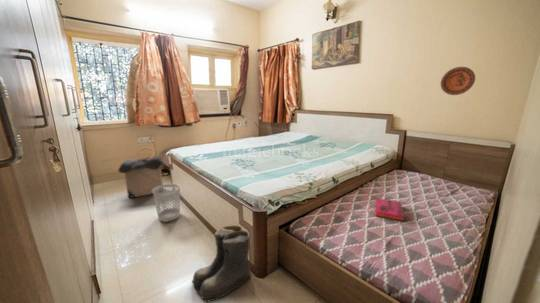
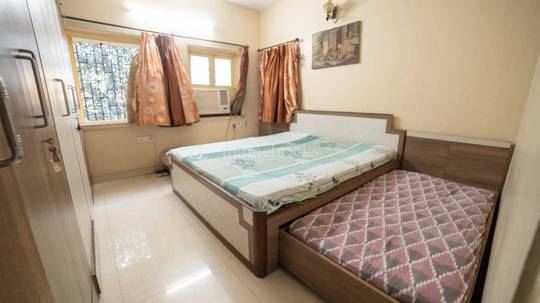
- hardback book (388, 208)
- decorative plate (457, 81)
- laundry hamper (142, 171)
- wastebasket (168, 203)
- boots (221, 259)
